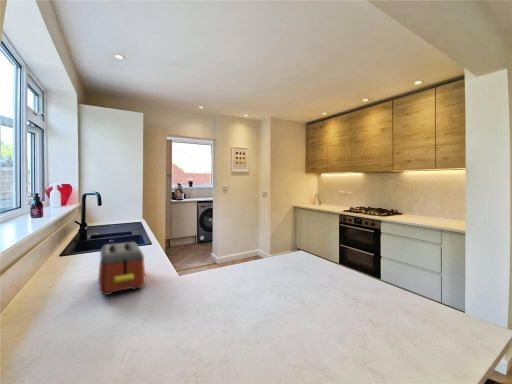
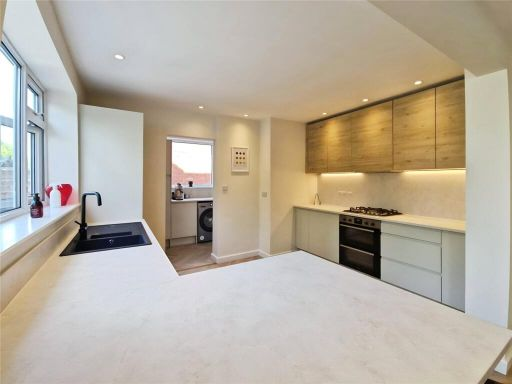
- toaster (121, 265)
